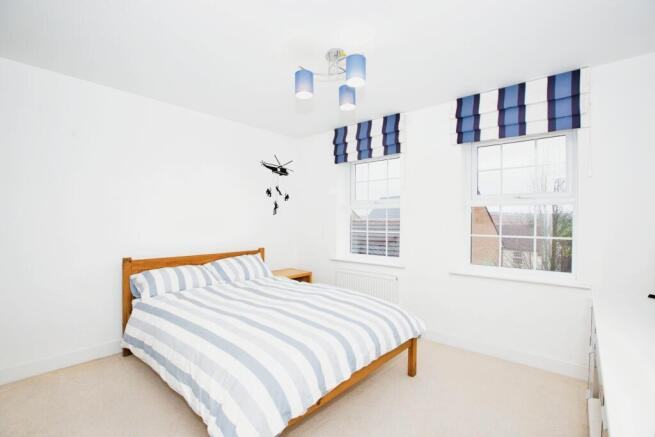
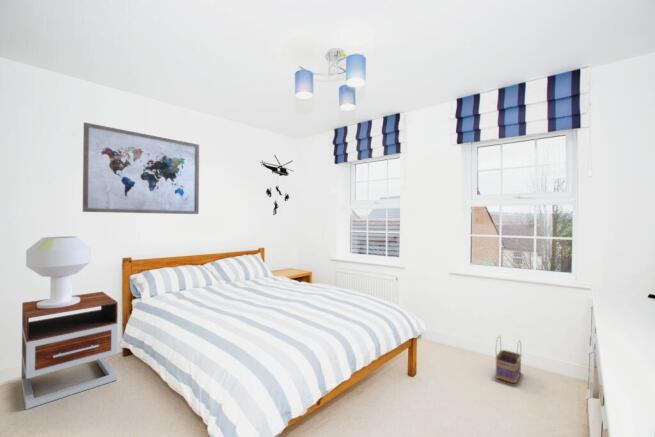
+ wall art (148, 174)
+ table lamp (60, 270)
+ nightstand (70, 342)
+ basket (508, 356)
